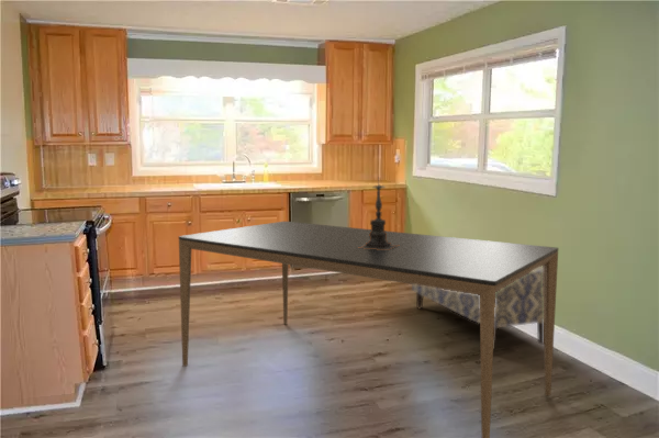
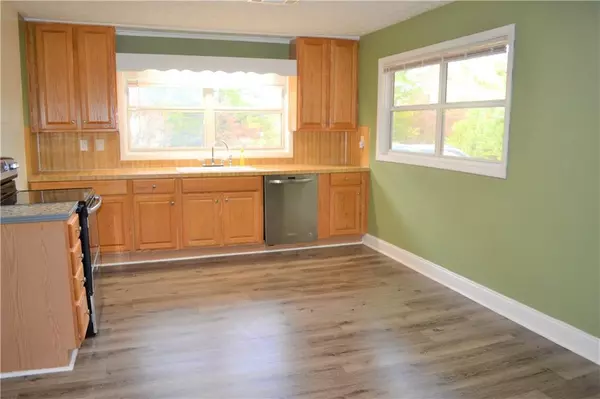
- dining table (361, 276)
- candle holder (379, 211)
- bench (474, 294)
